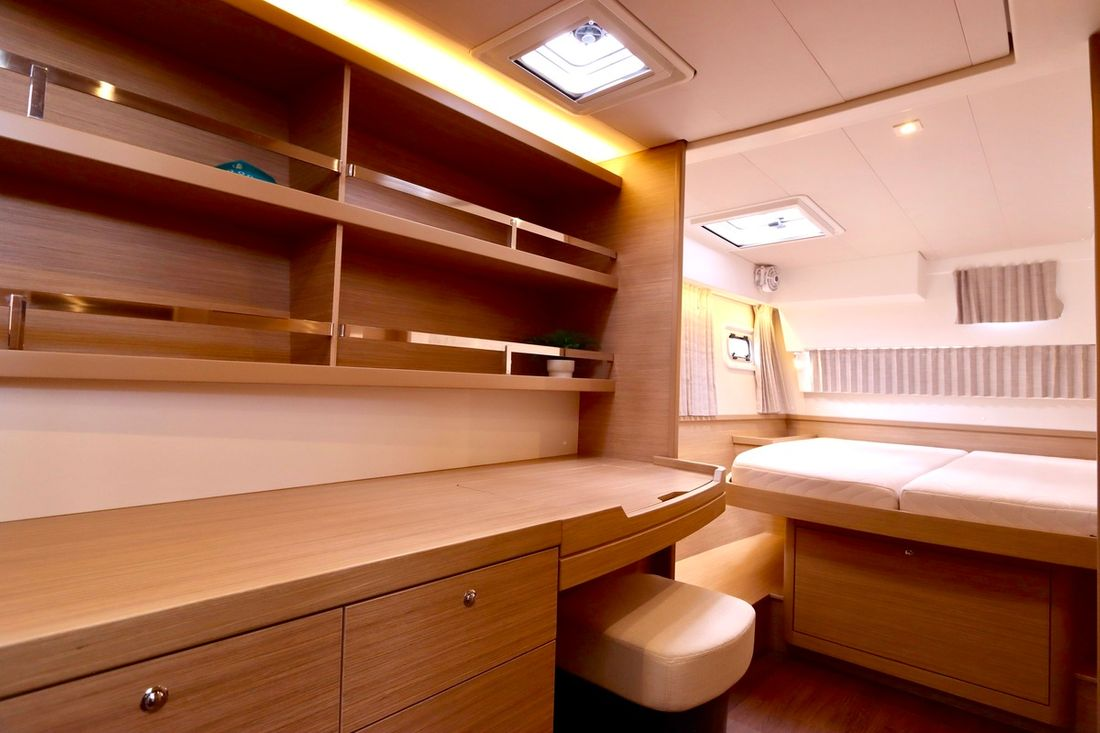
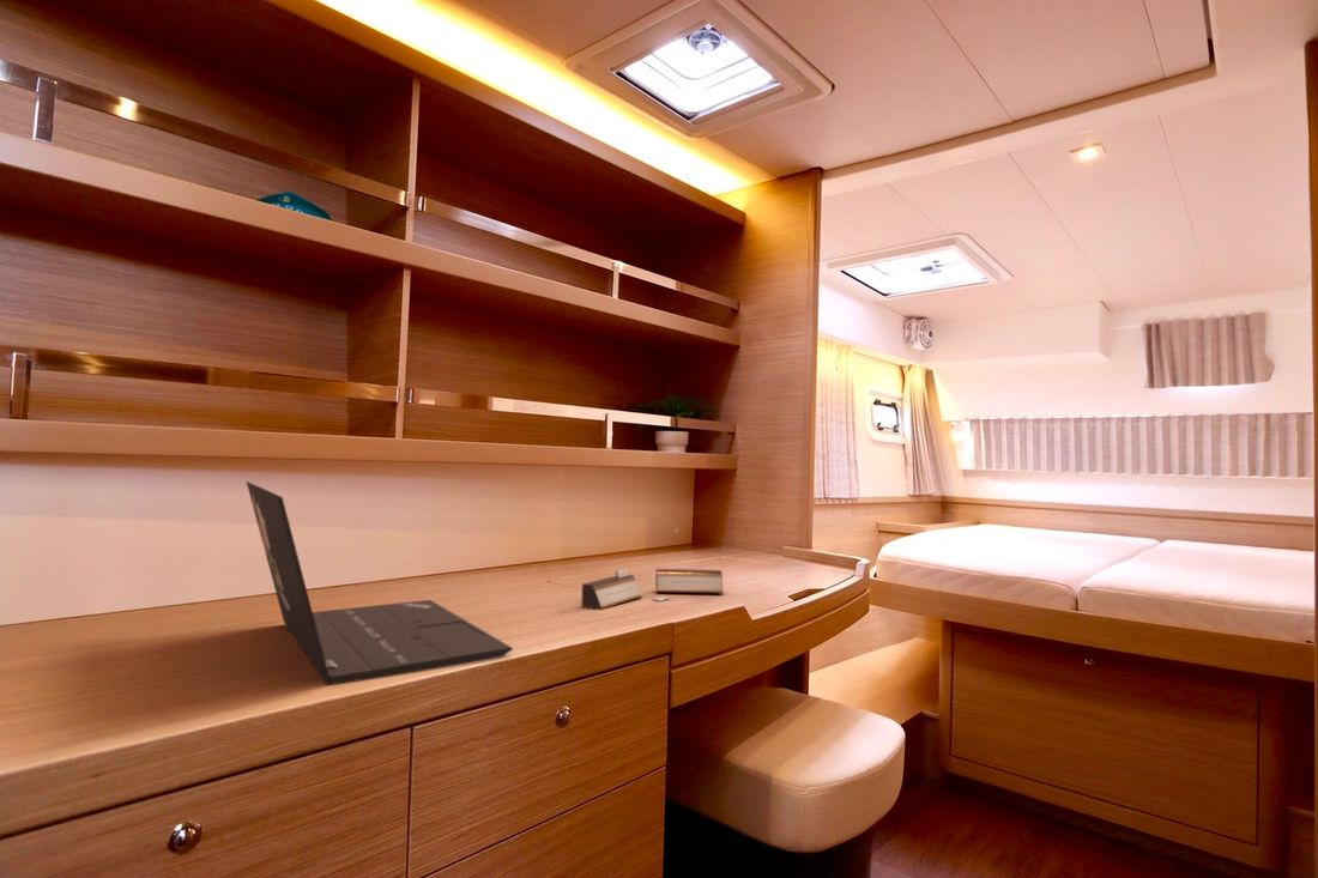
+ desk organizer (655, 582)
+ laptop (376, 605)
